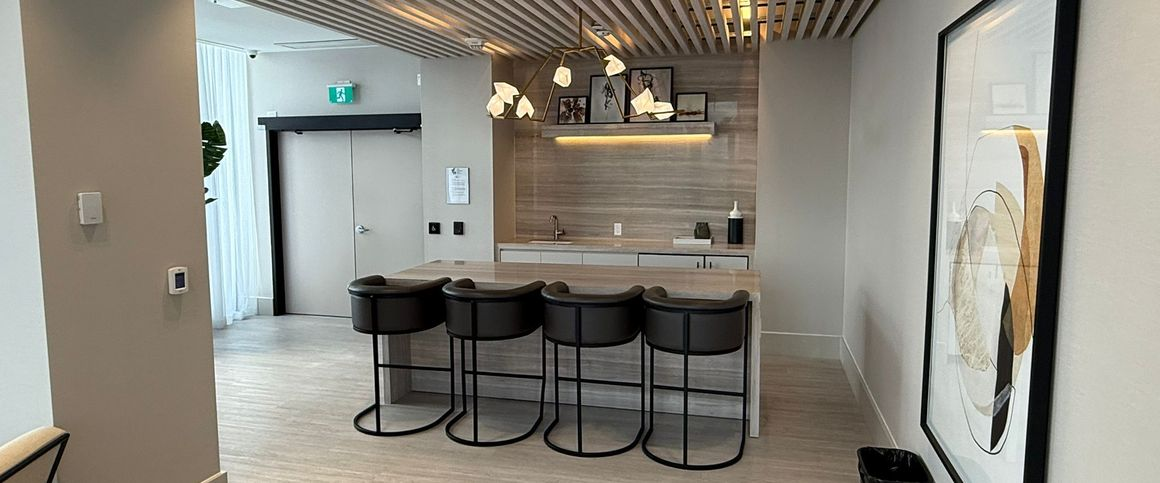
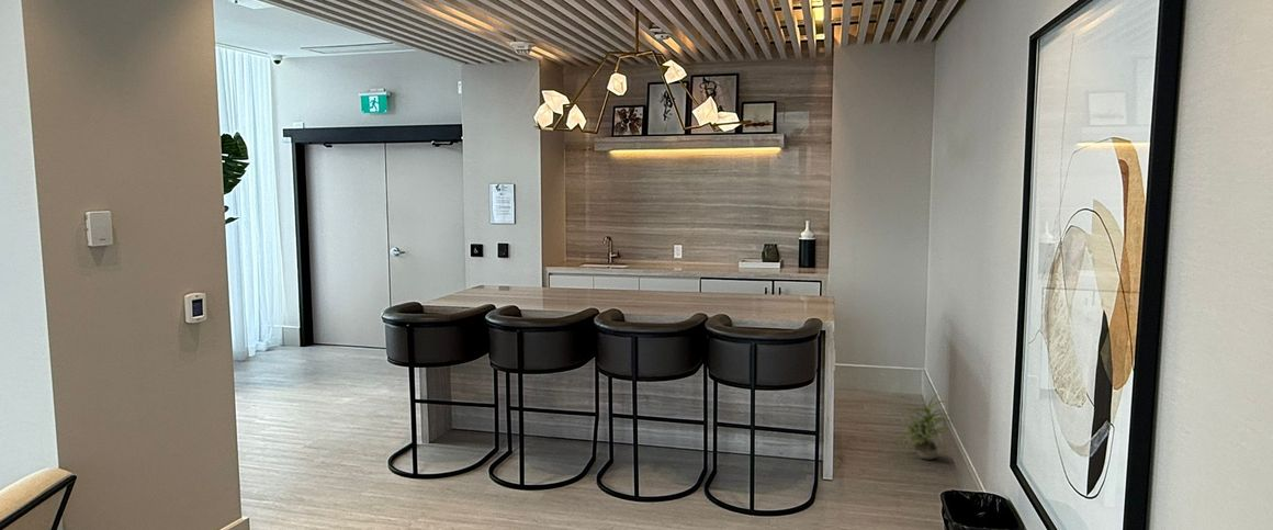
+ potted plant (928, 428)
